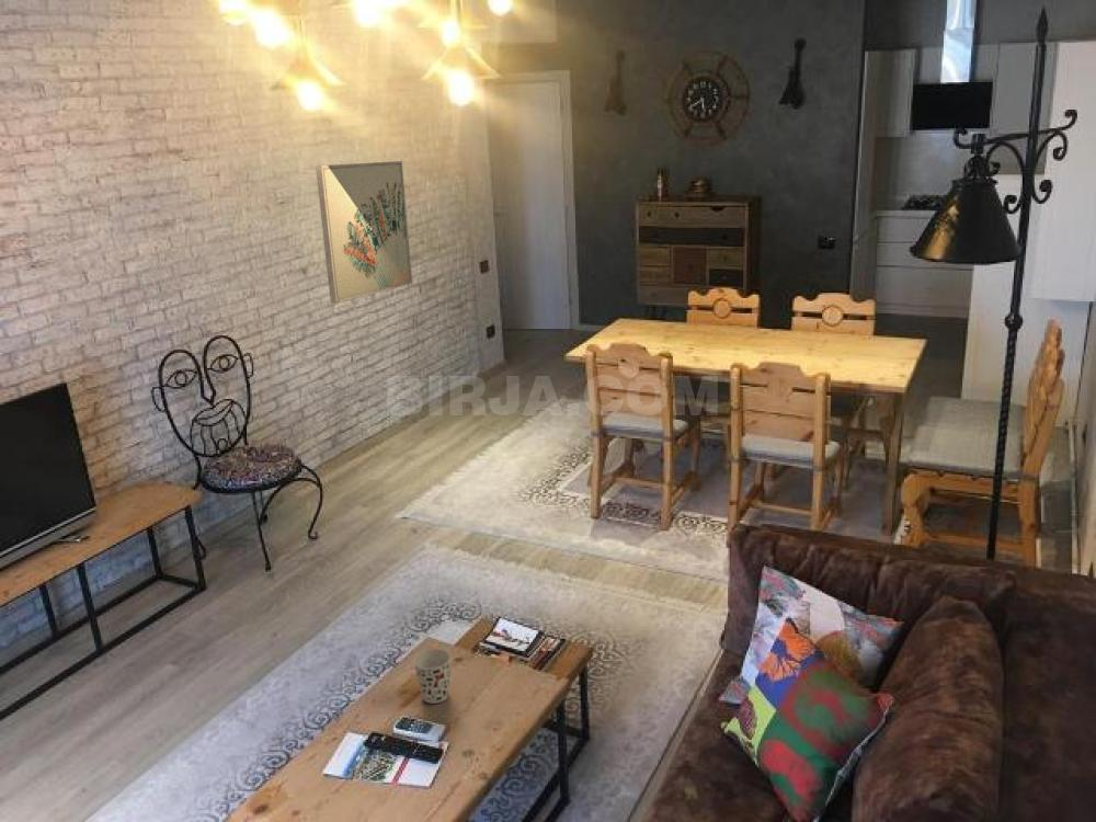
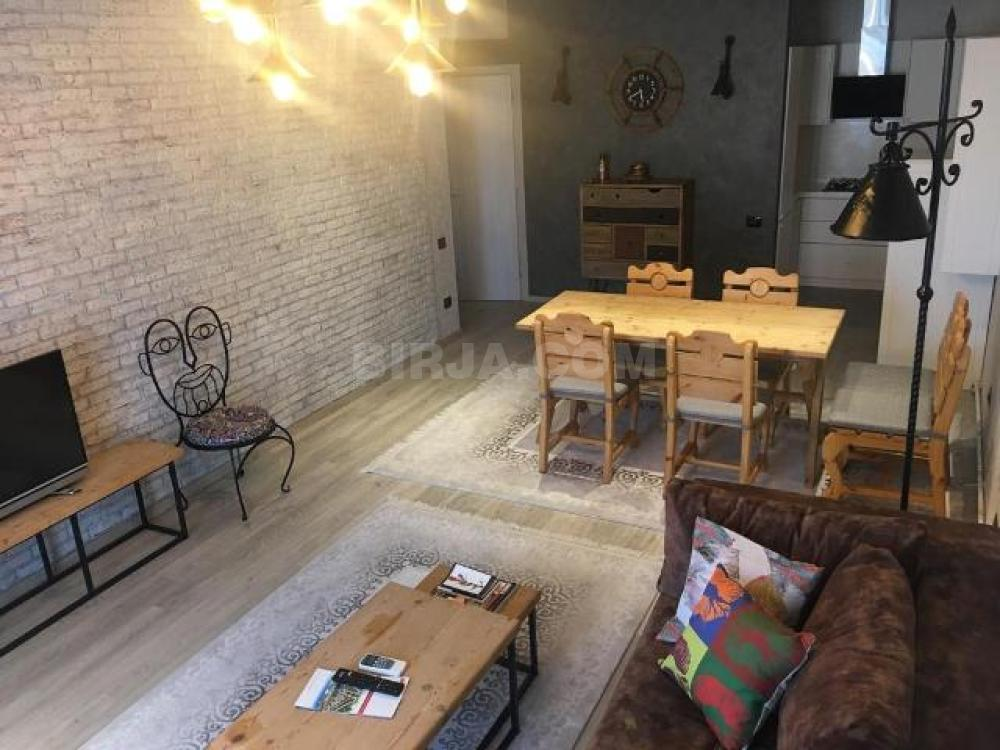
- cup (433, 677)
- wall art (367, 229)
